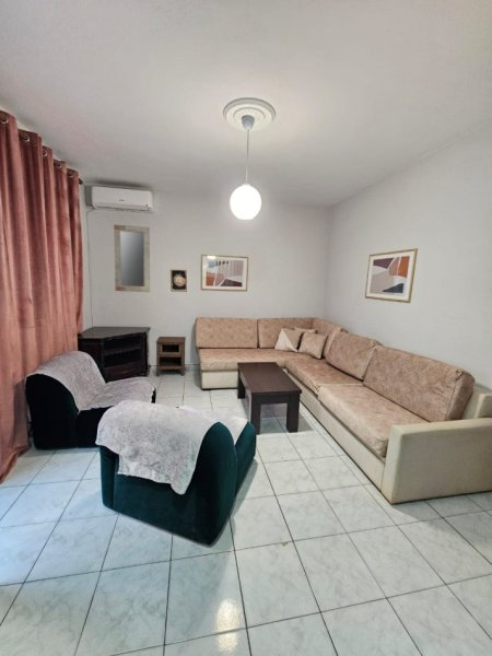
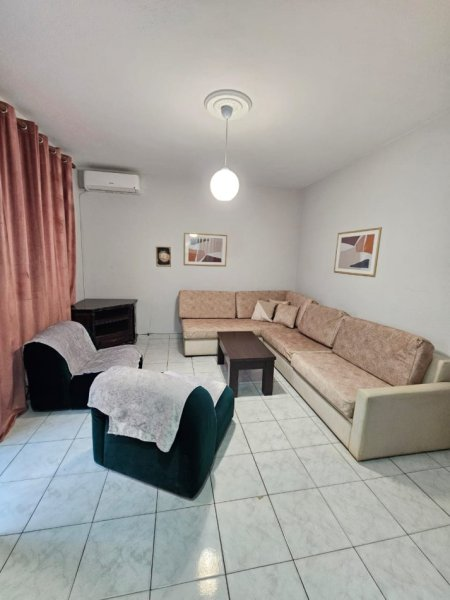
- home mirror (132, 259)
- nightstand (171, 355)
